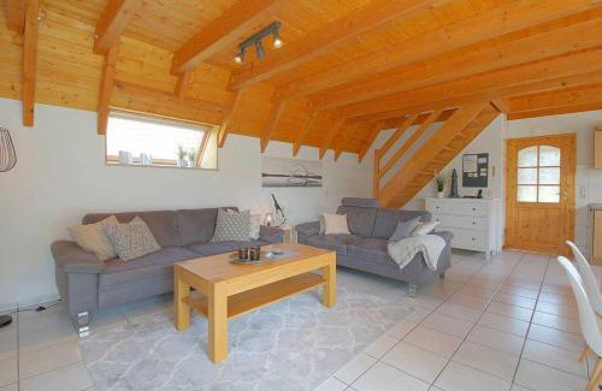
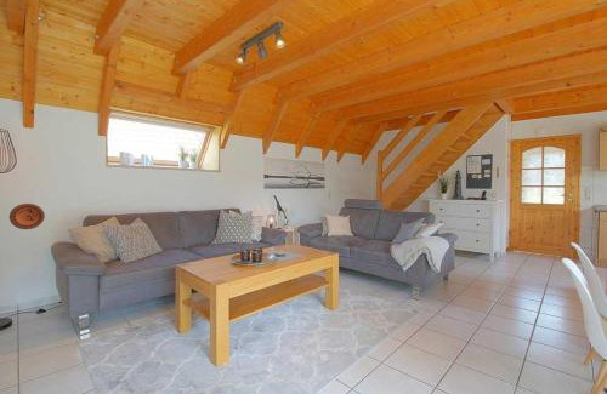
+ decorative plate (27, 216)
